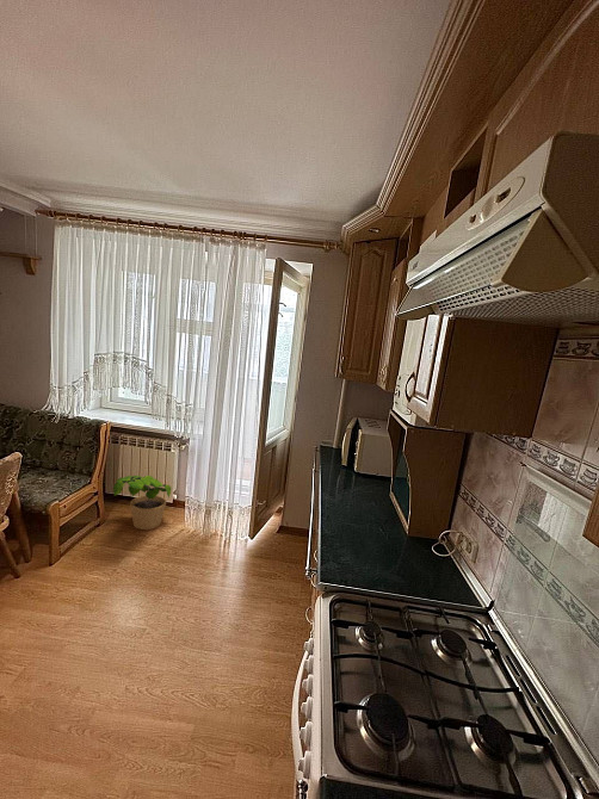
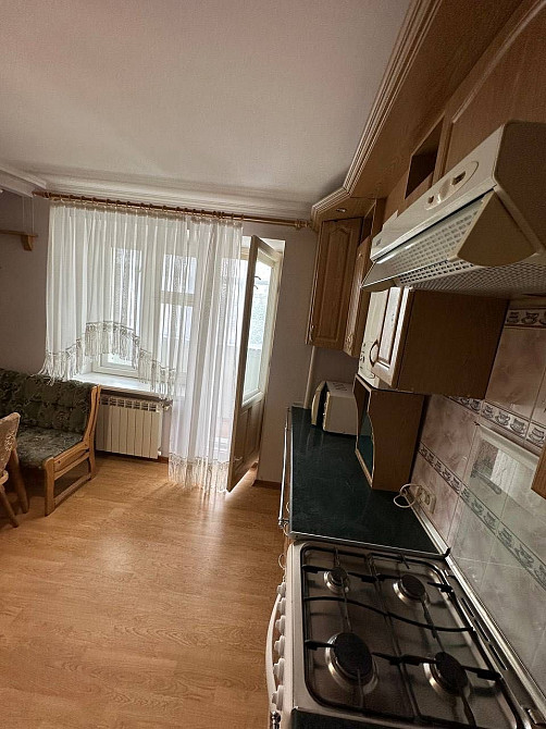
- potted plant (135, 501)
